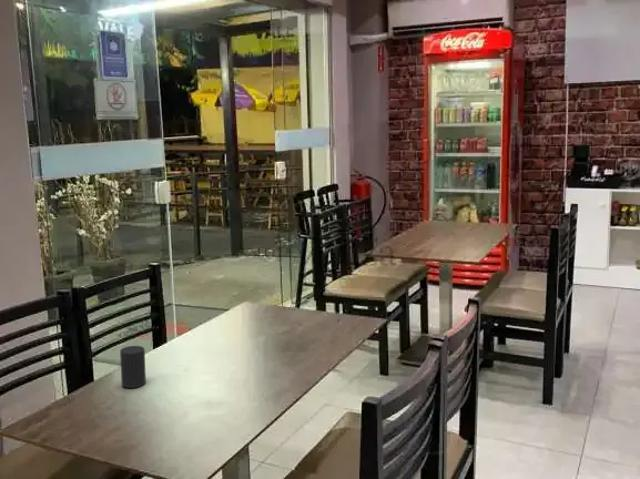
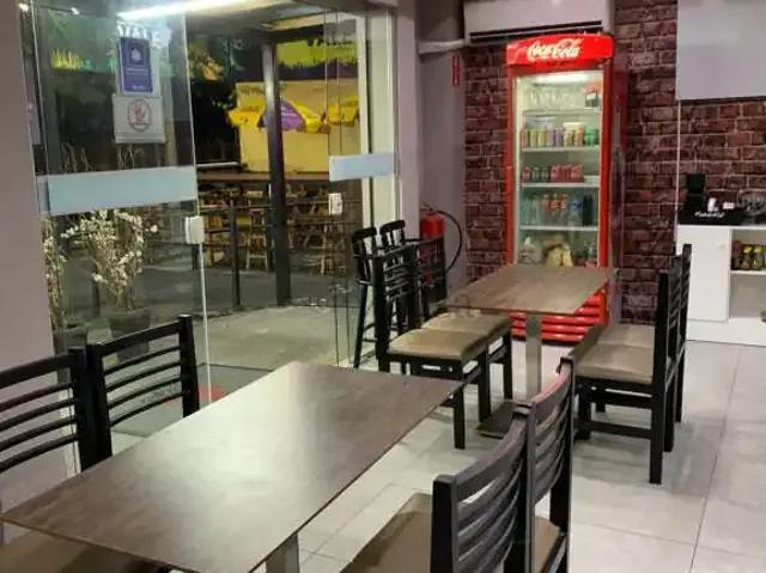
- cup (133, 366)
